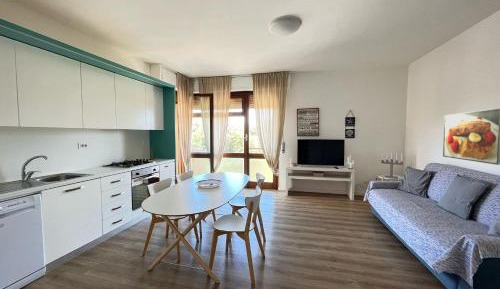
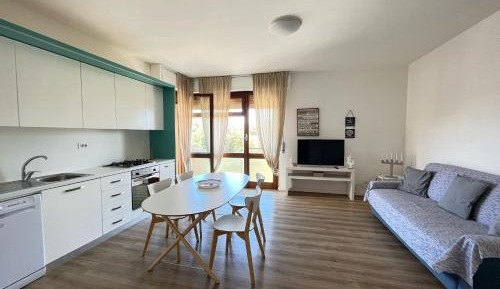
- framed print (468, 136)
